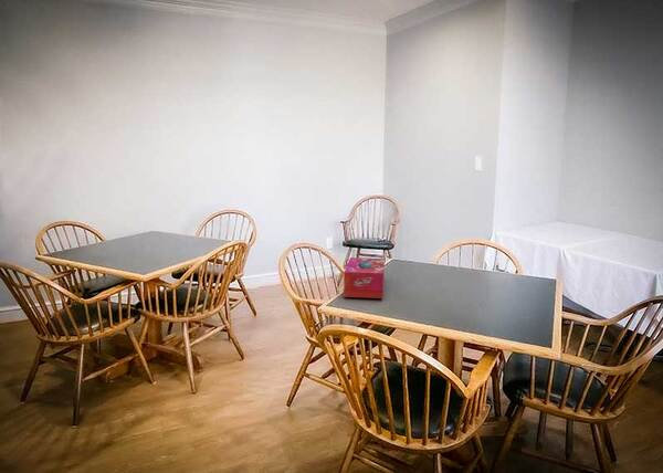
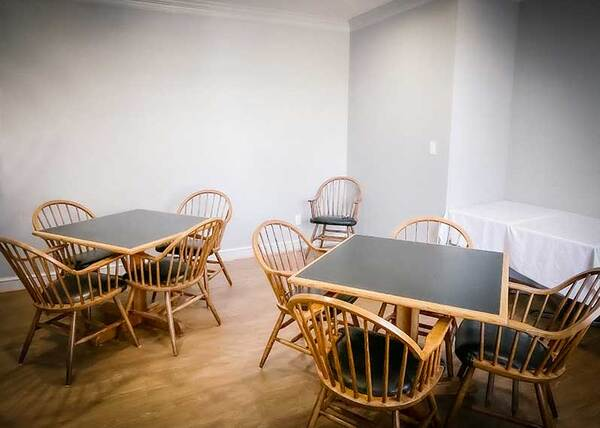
- tissue box (365, 276)
